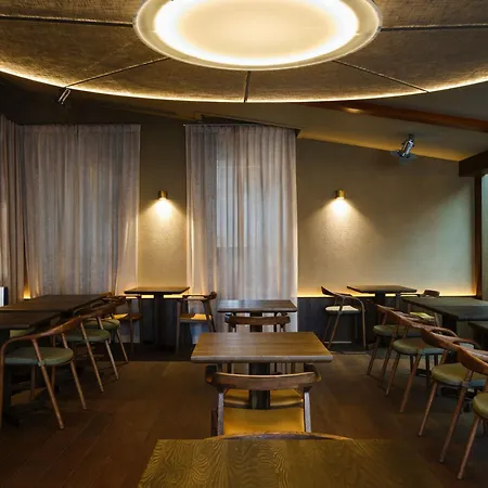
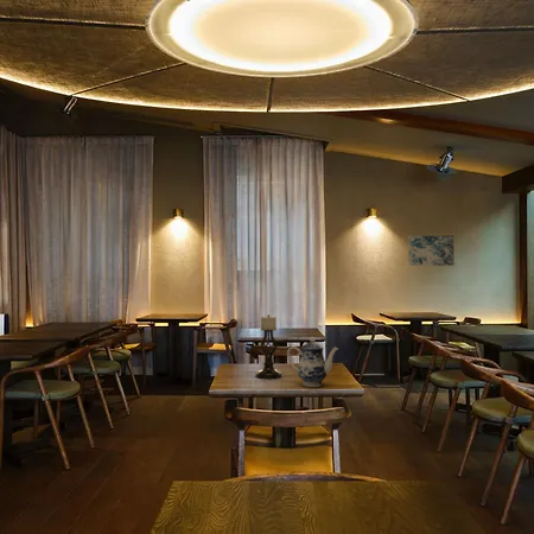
+ teapot (312, 361)
+ candle holder (268, 344)
+ wall art (431, 250)
